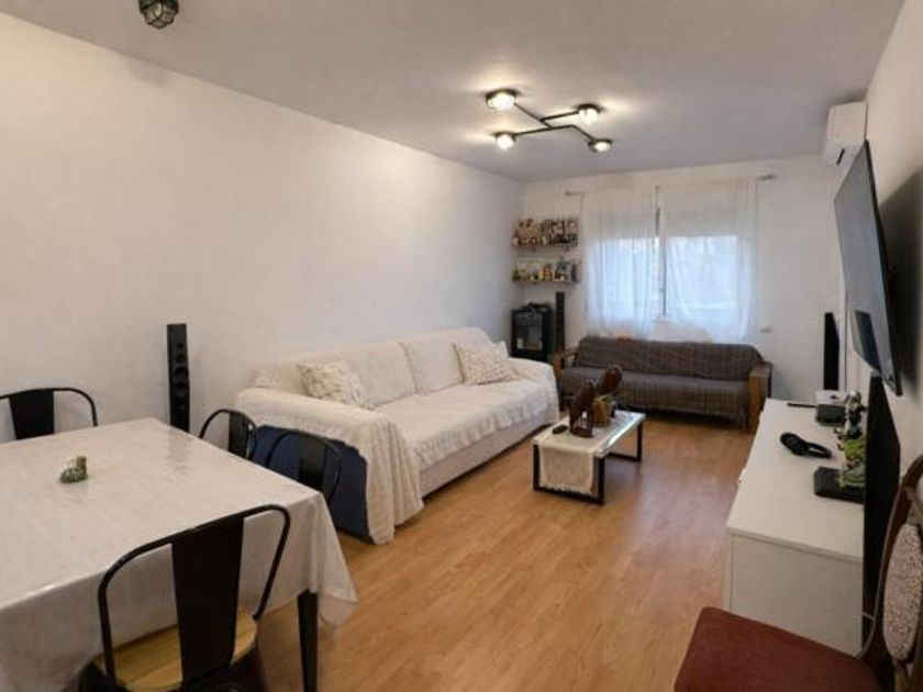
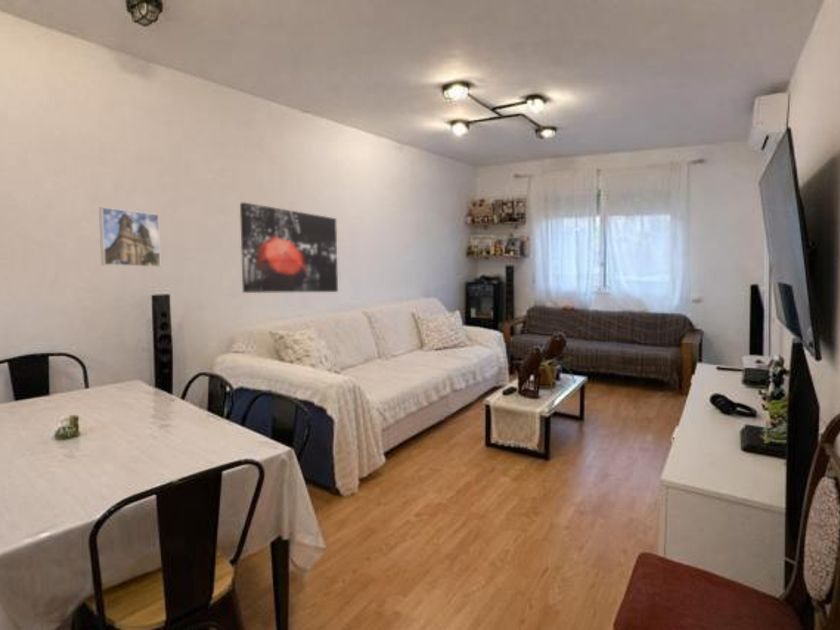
+ wall art (293, 251)
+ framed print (131, 238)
